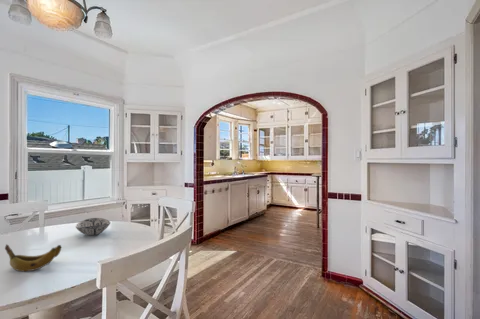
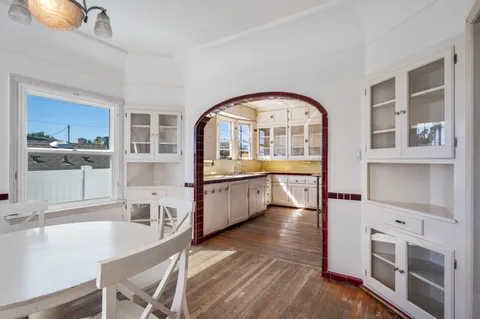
- banana (36, 256)
- decorative bowl (93, 227)
